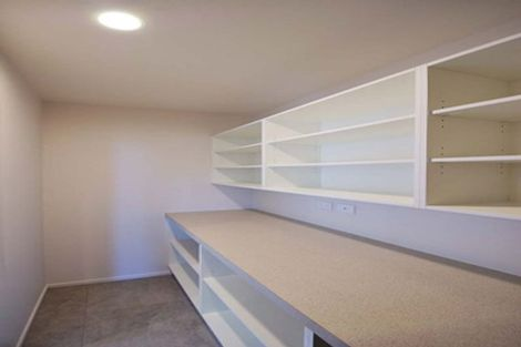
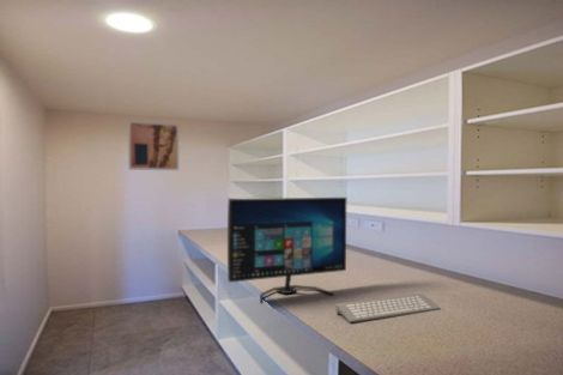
+ wall art (153, 146)
+ computer monitor (289, 246)
+ computer keyboard (388, 307)
